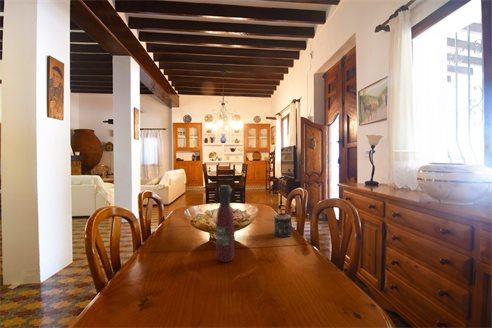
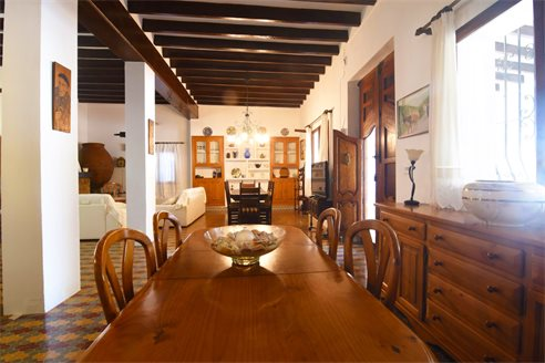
- candle (281, 223)
- wine bottle (225, 222)
